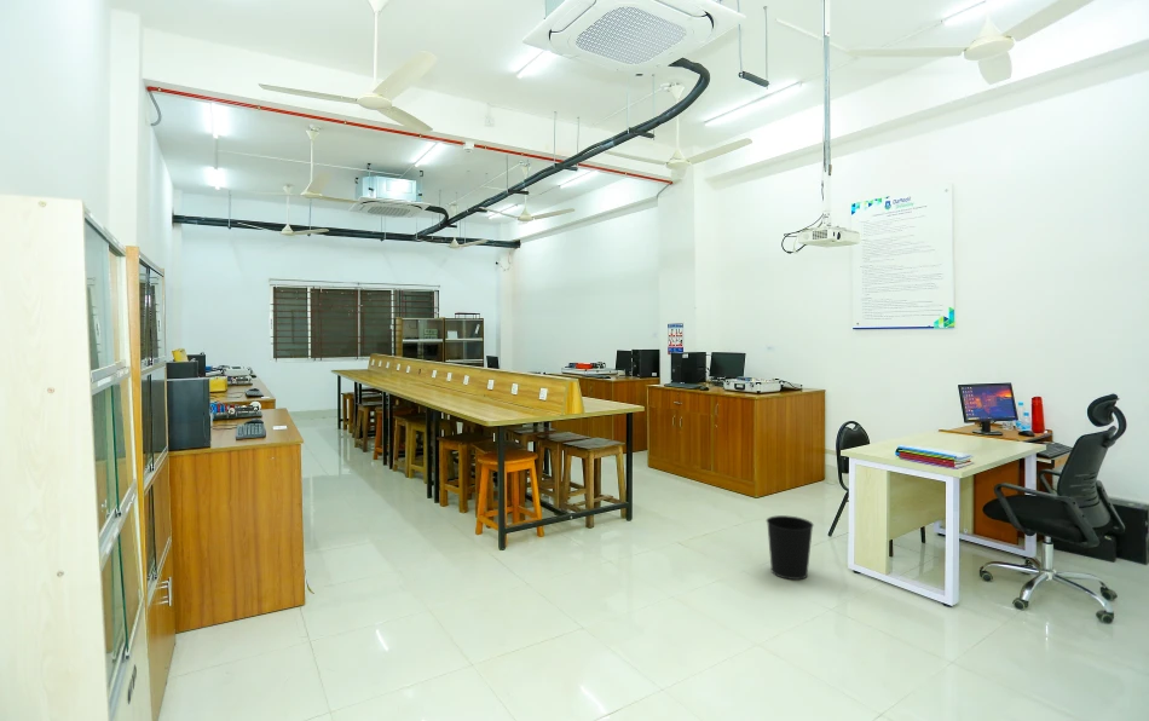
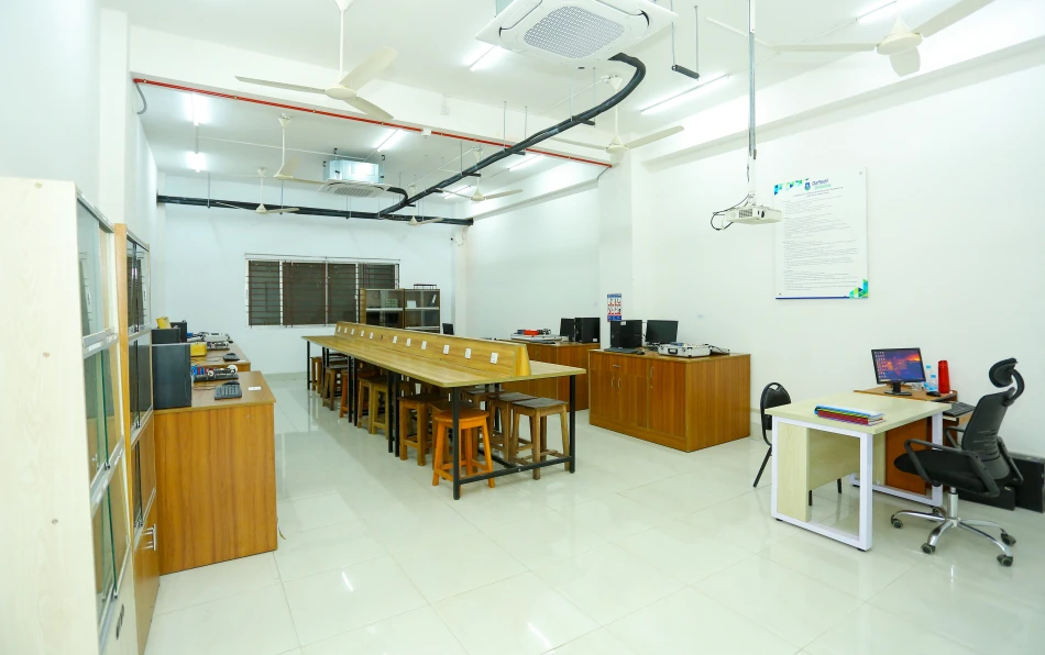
- wastebasket (789, 547)
